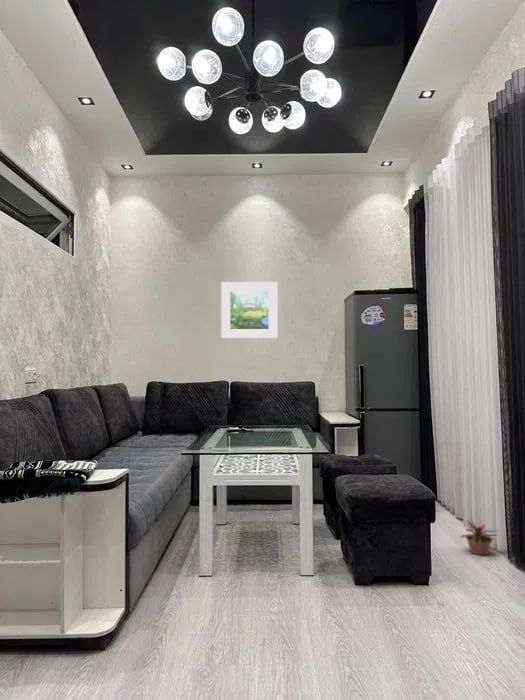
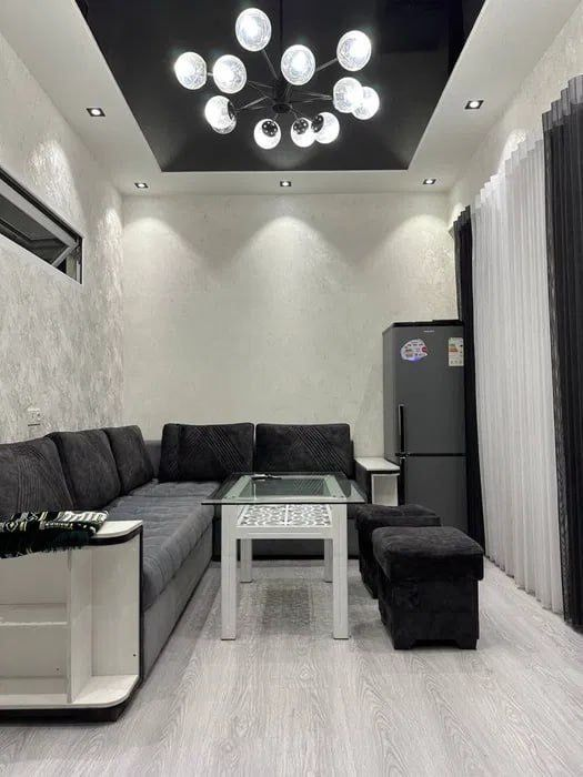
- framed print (249, 310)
- potted plant (478, 534)
